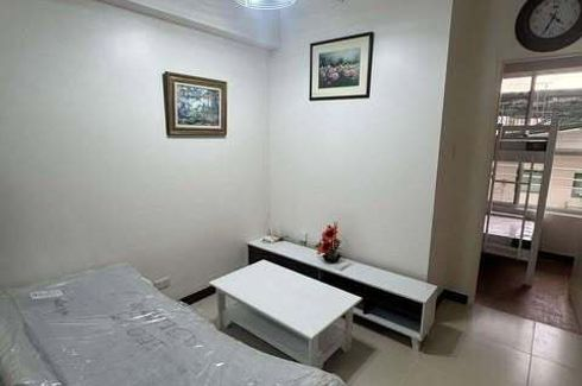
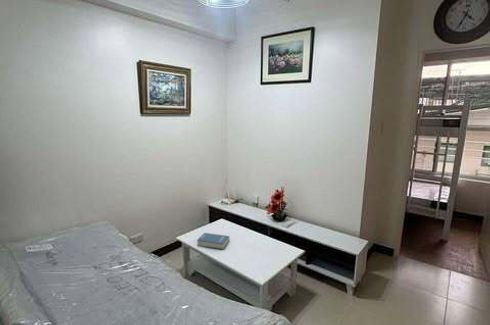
+ hardback book (213, 240)
